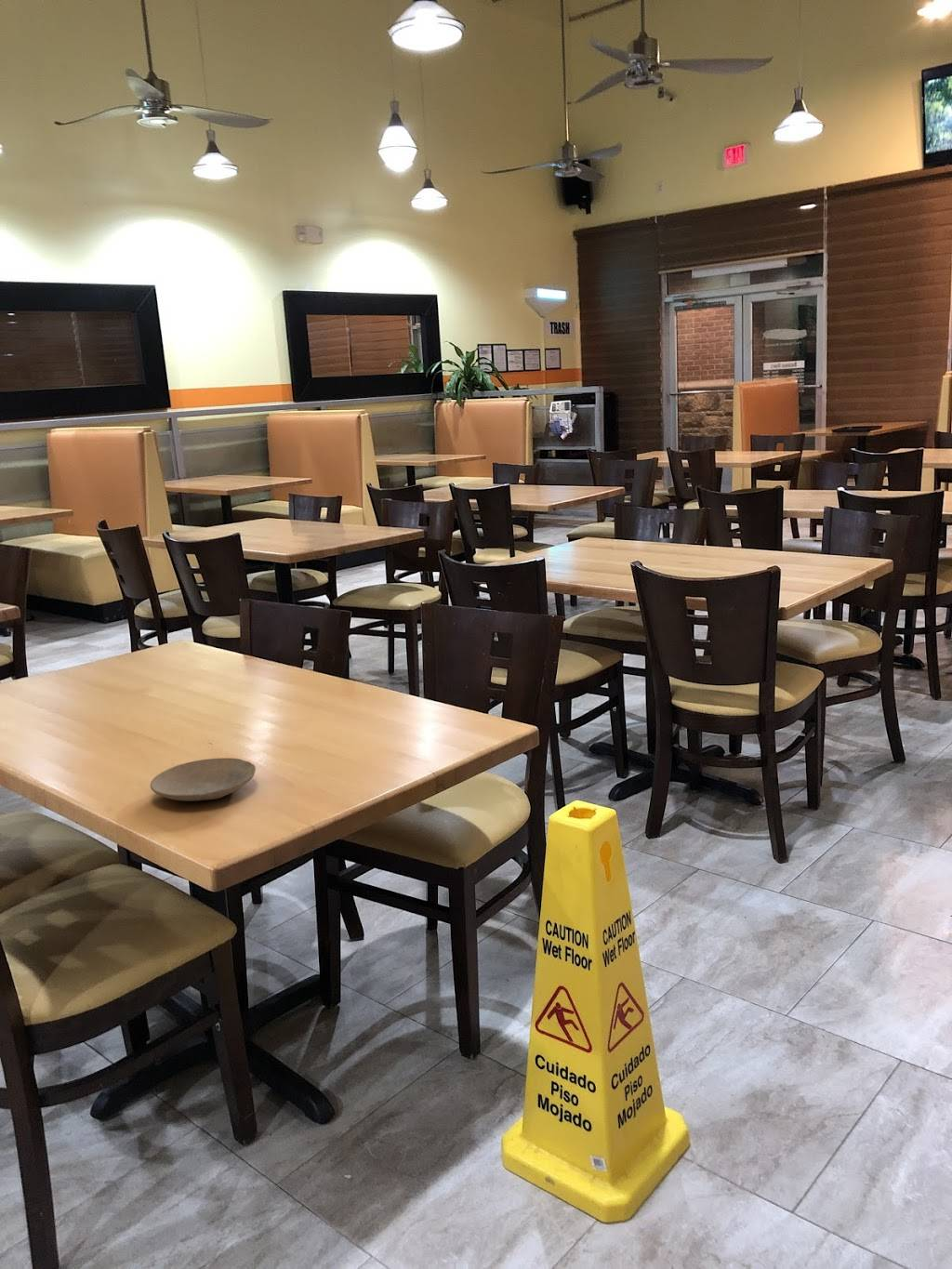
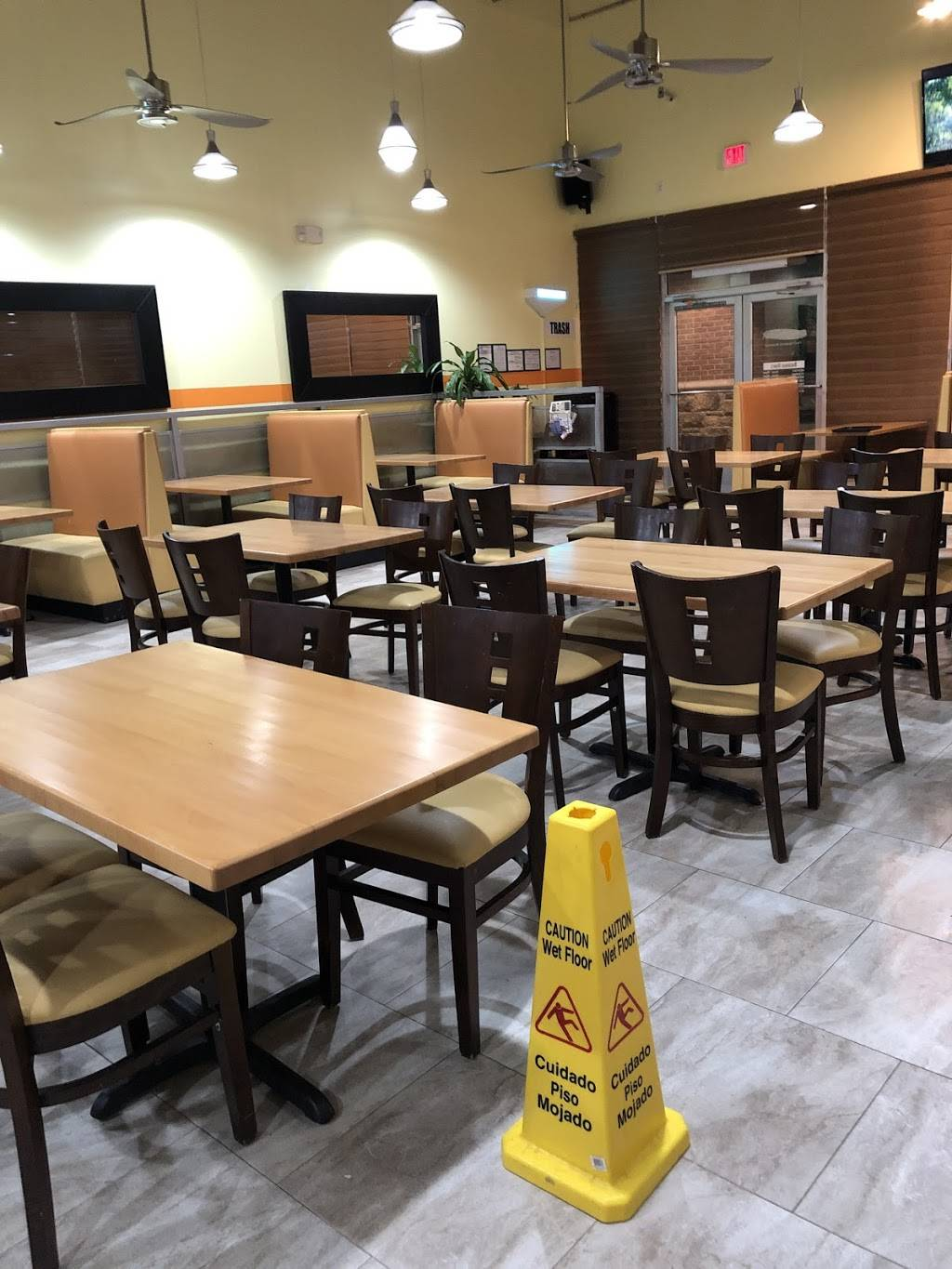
- plate (205, 783)
